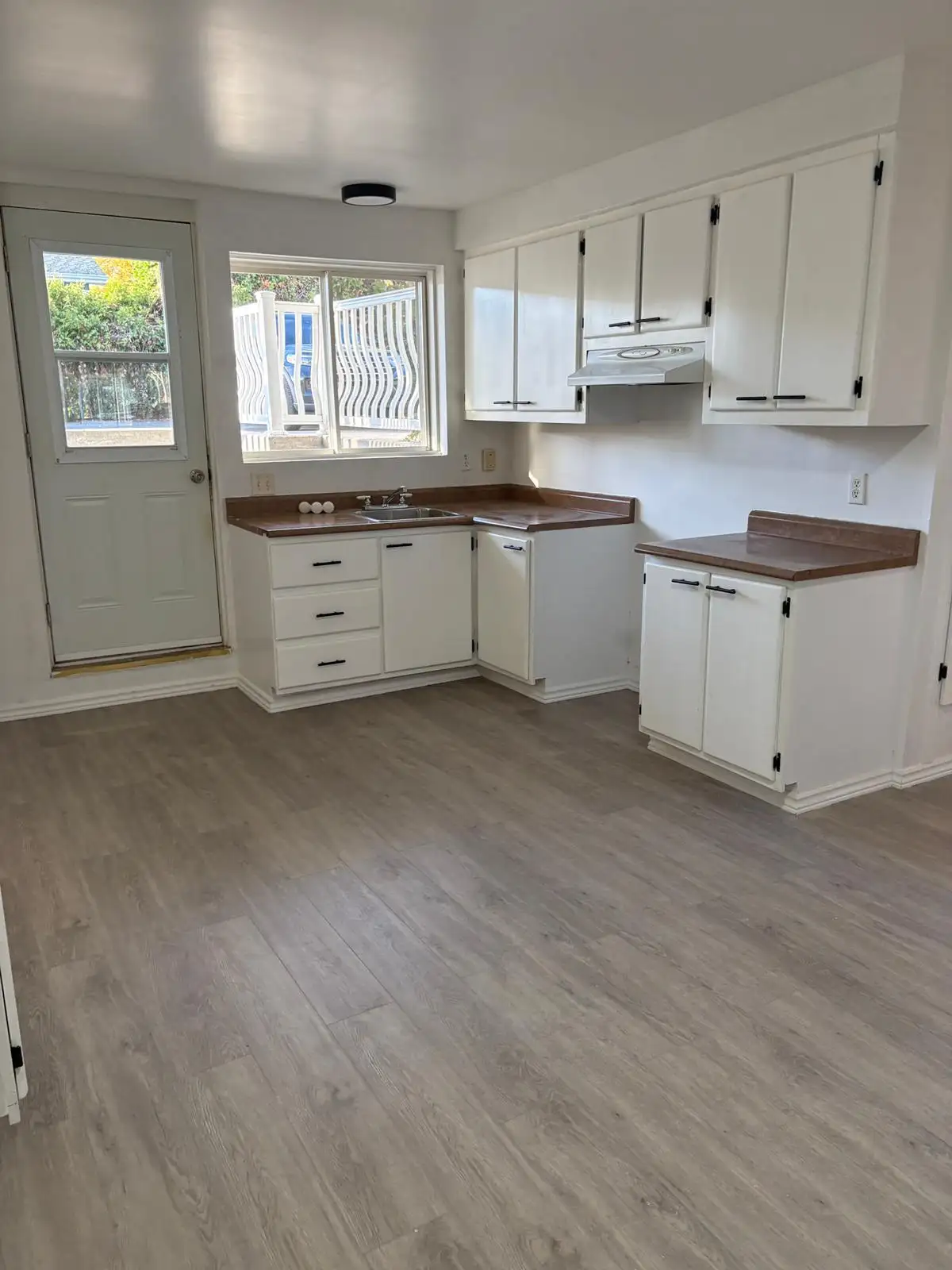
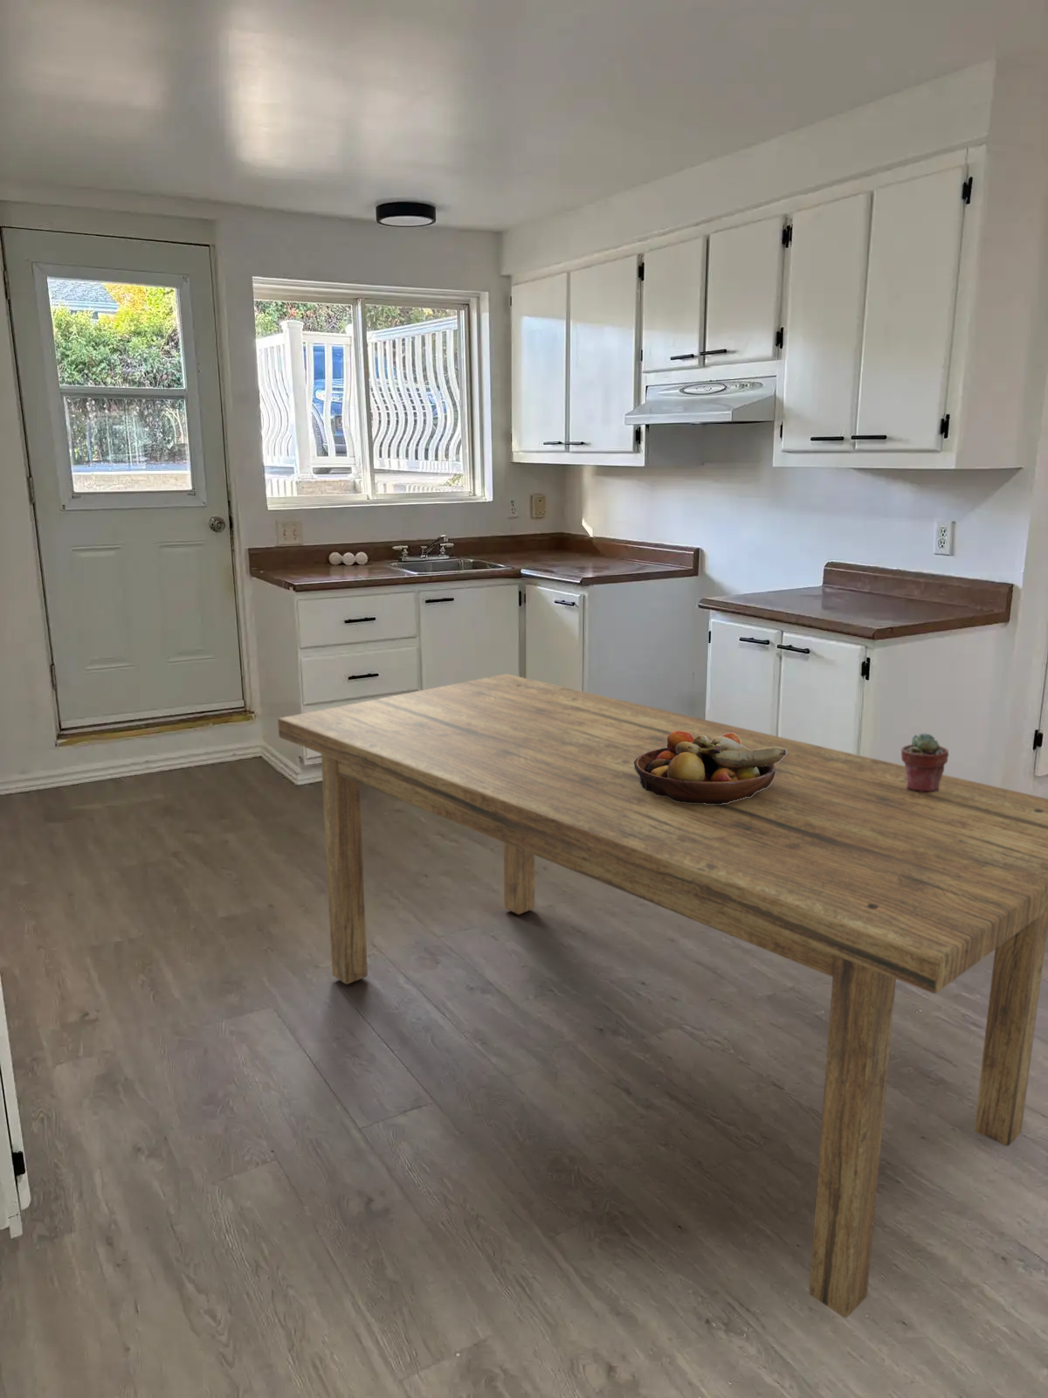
+ potted succulent (924, 760)
+ fruit bowl (707, 756)
+ dining table (638, 897)
